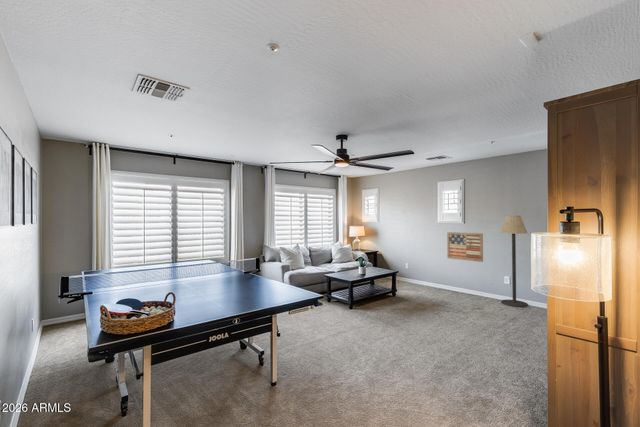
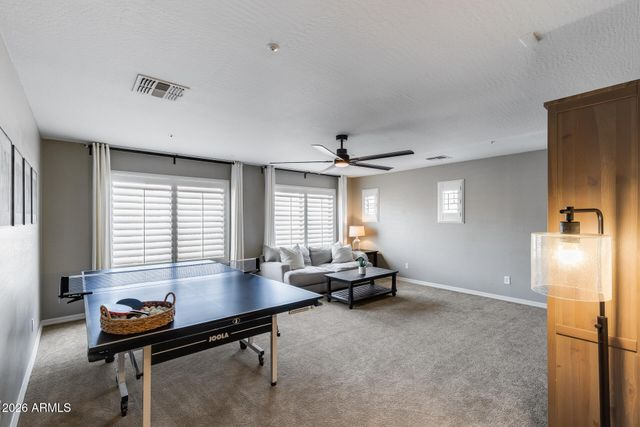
- wall art (464, 246)
- floor lamp (513, 259)
